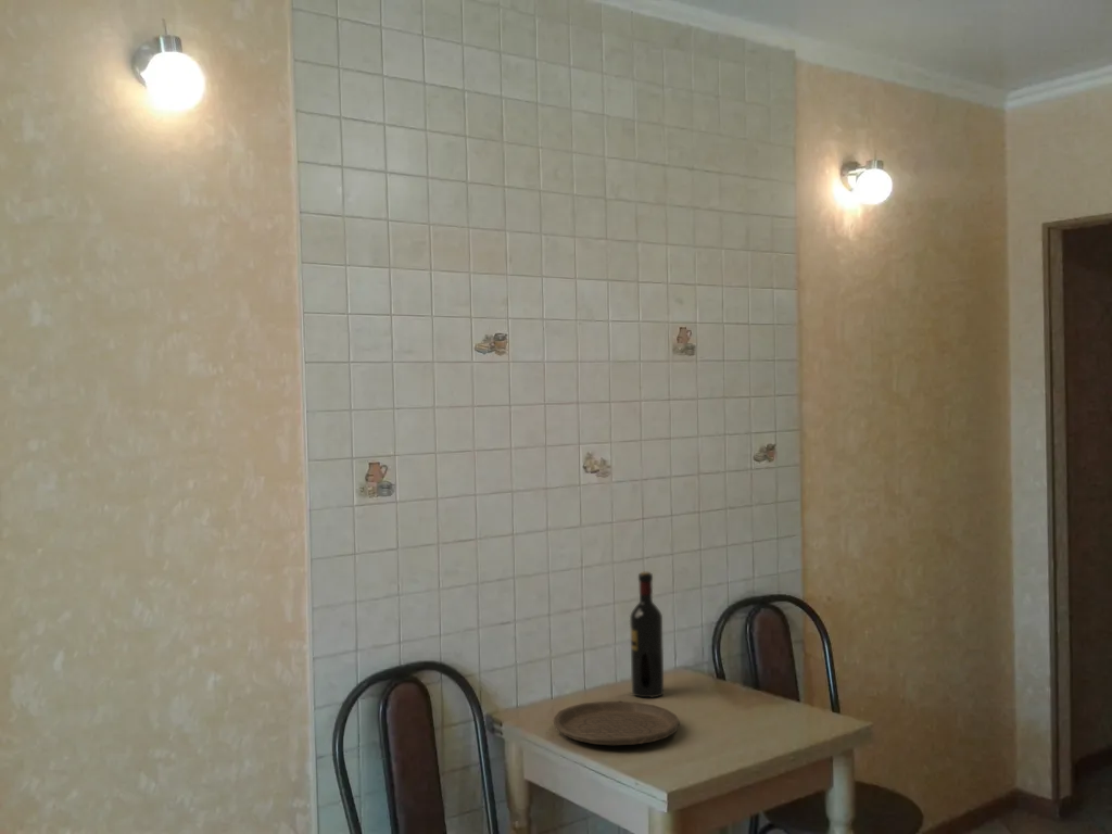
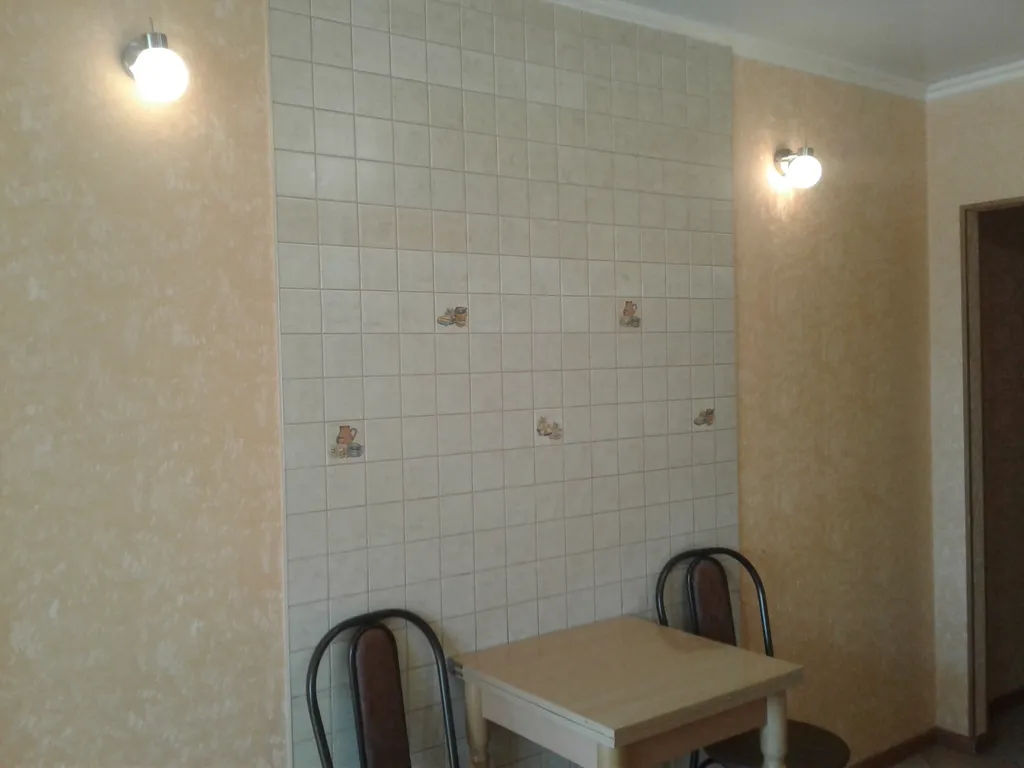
- plate (616, 723)
- wine bottle (646, 632)
